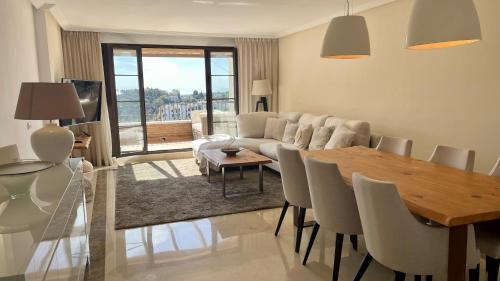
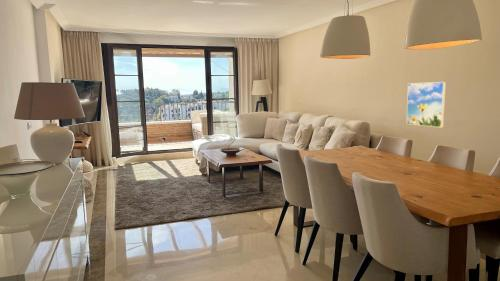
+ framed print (424, 104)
